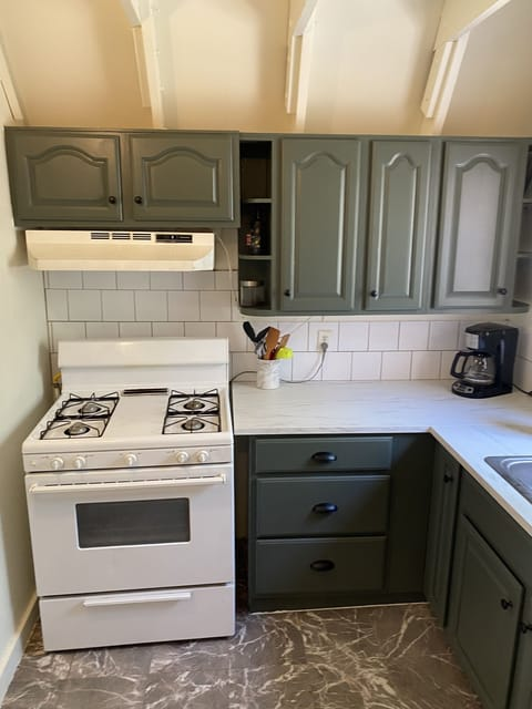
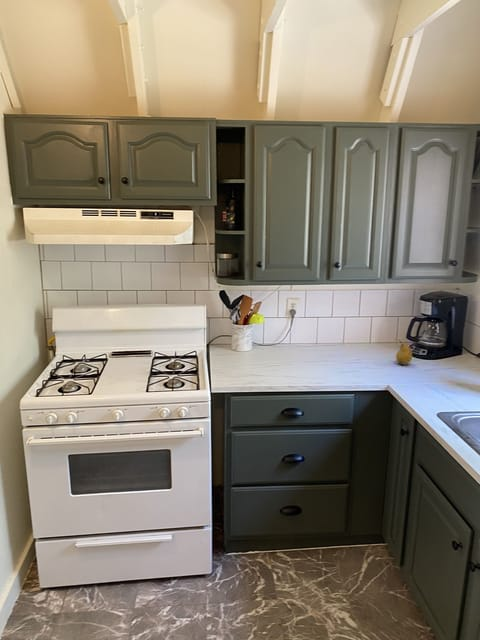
+ fruit (404, 352)
